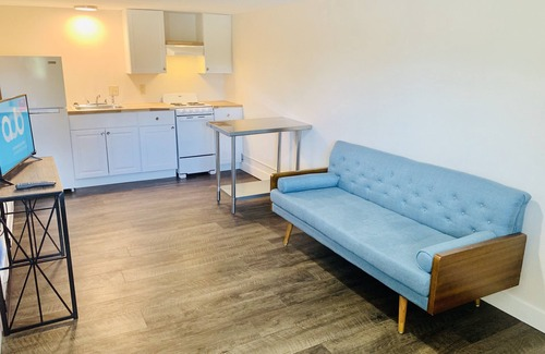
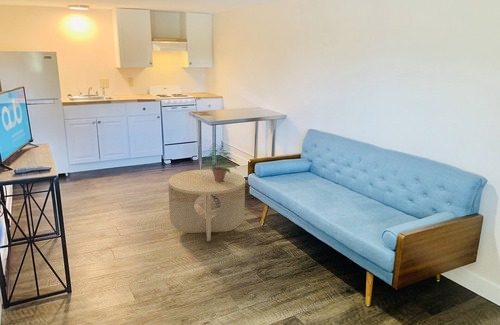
+ potted plant (221, 162)
+ side table (207, 206)
